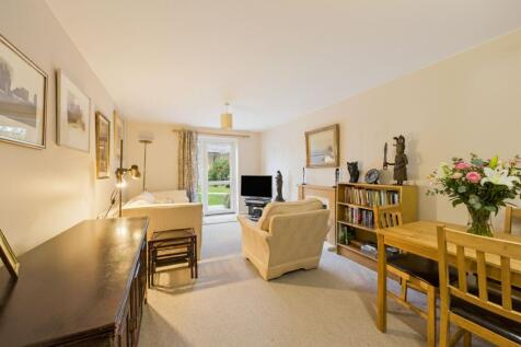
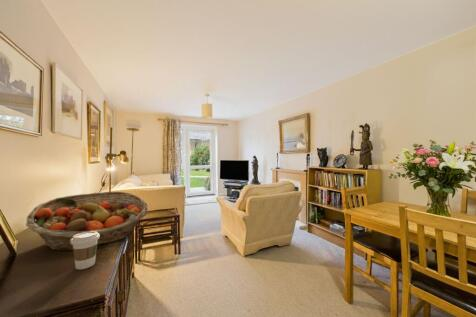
+ fruit basket (95, 216)
+ coffee cup (85, 249)
